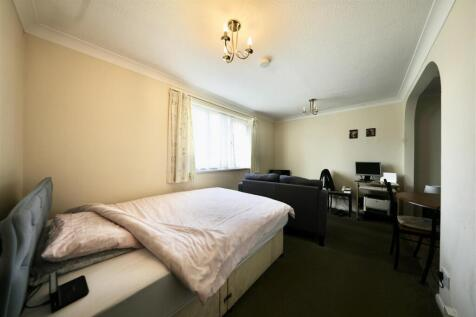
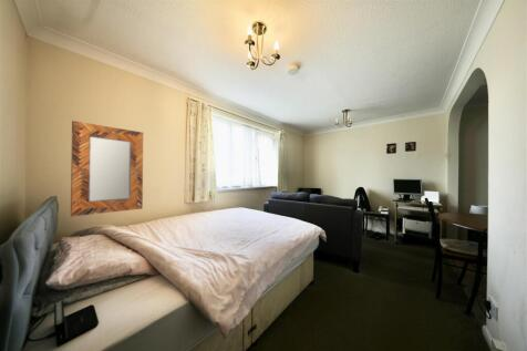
+ home mirror (111, 169)
